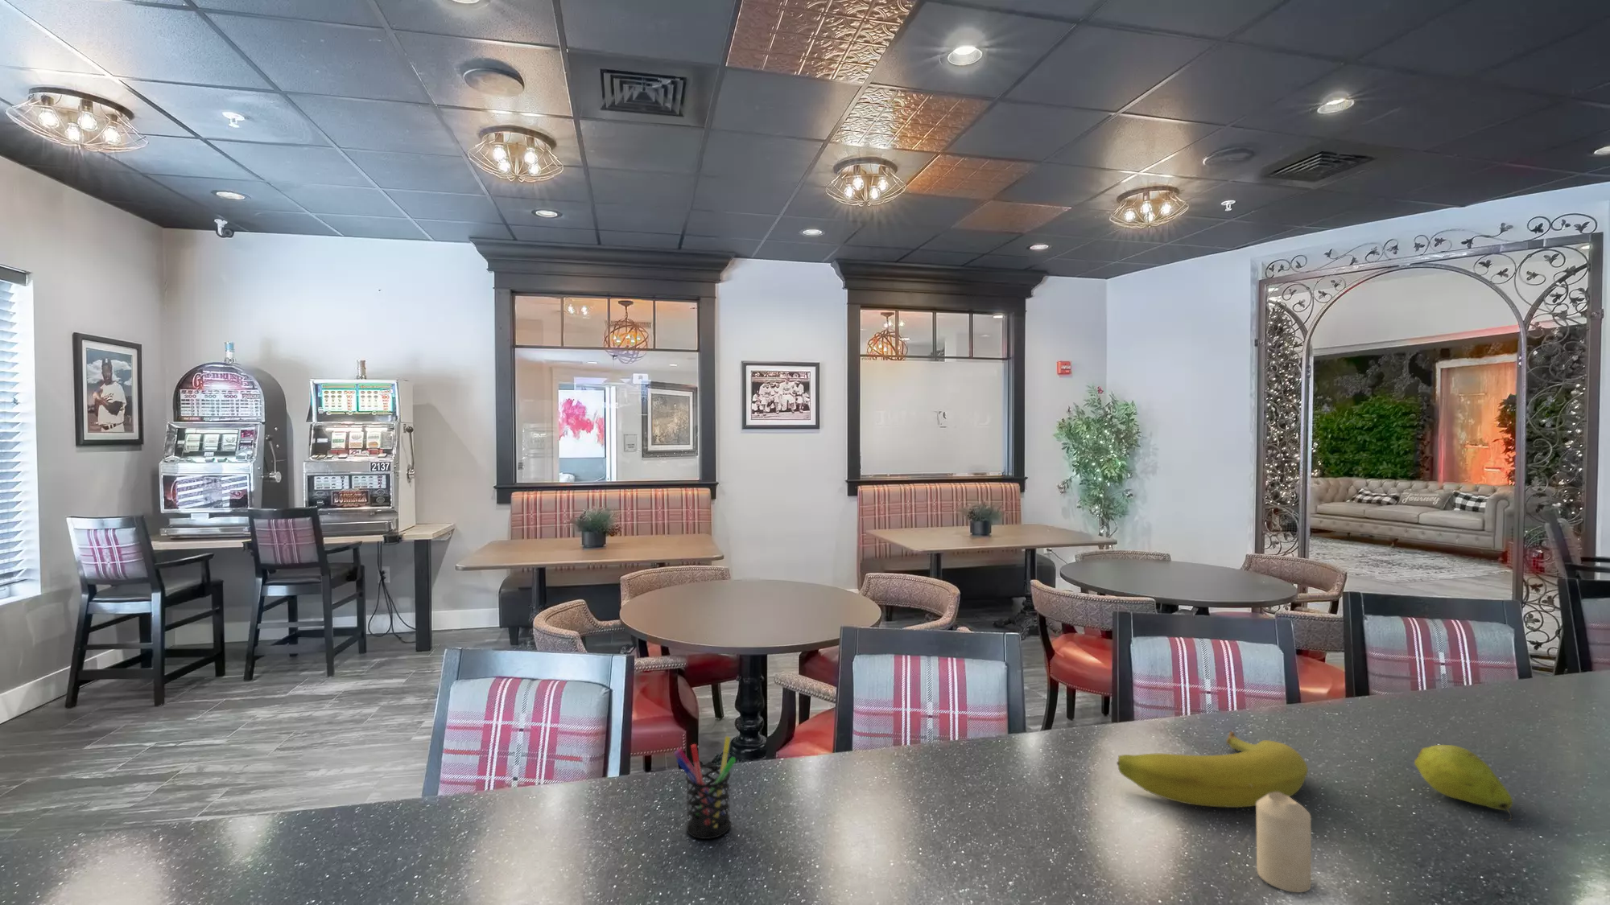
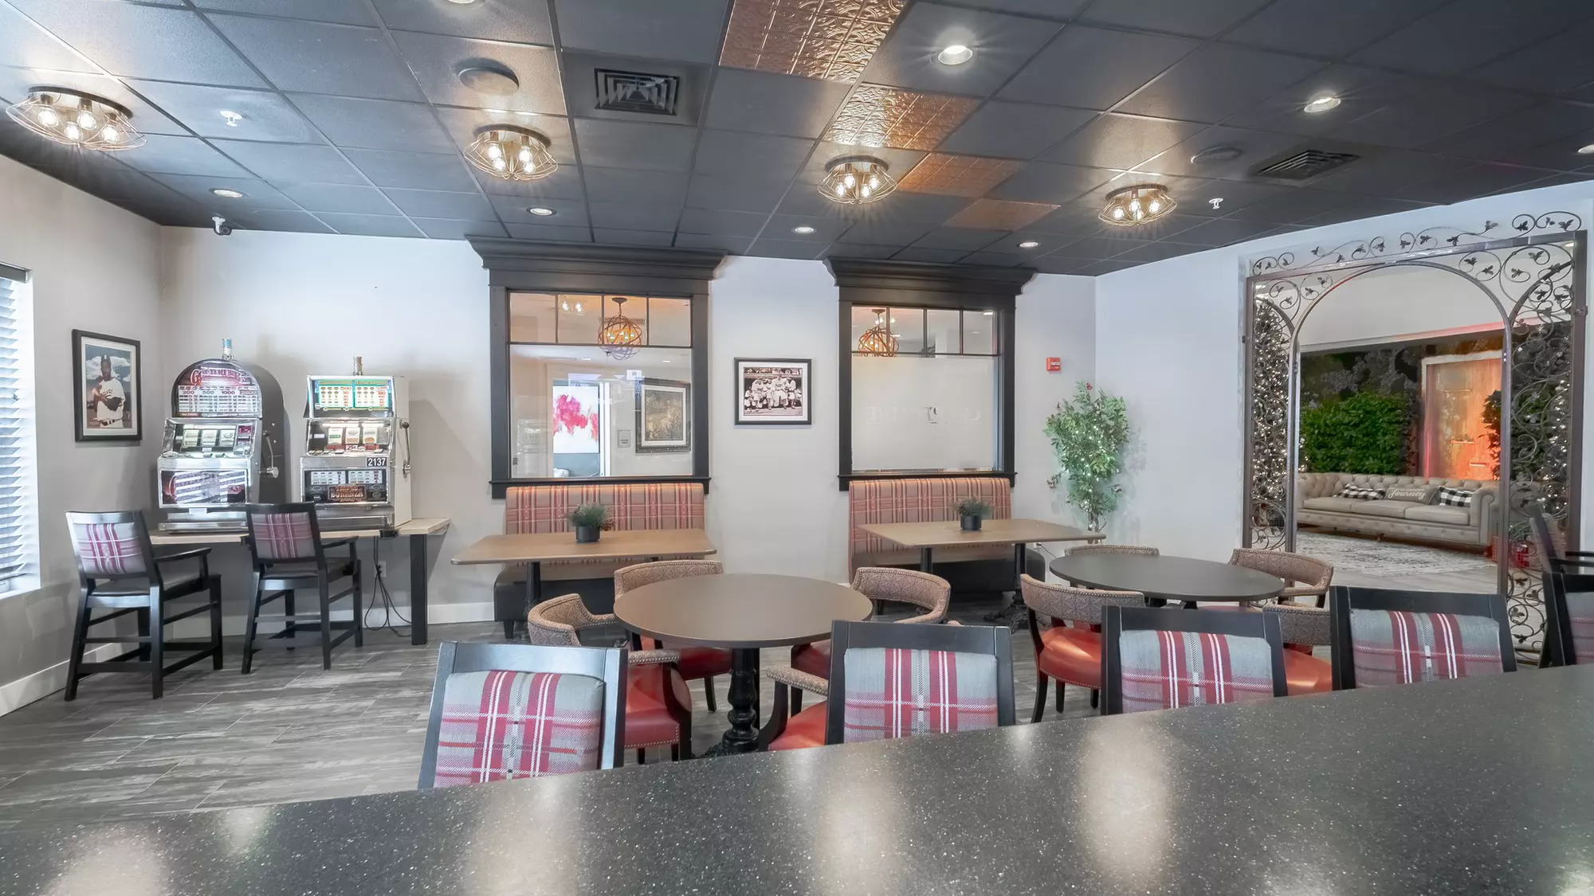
- candle (1283, 839)
- fruit (1467, 777)
- pen holder (710, 783)
- banana (1210, 761)
